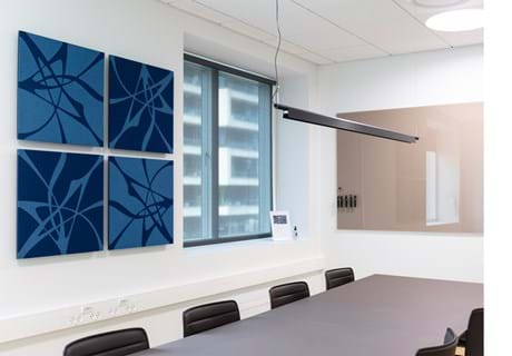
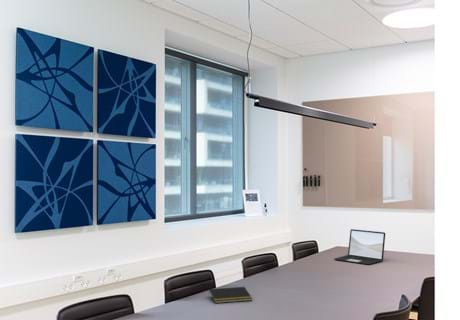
+ laptop (359, 246)
+ notepad (230, 294)
